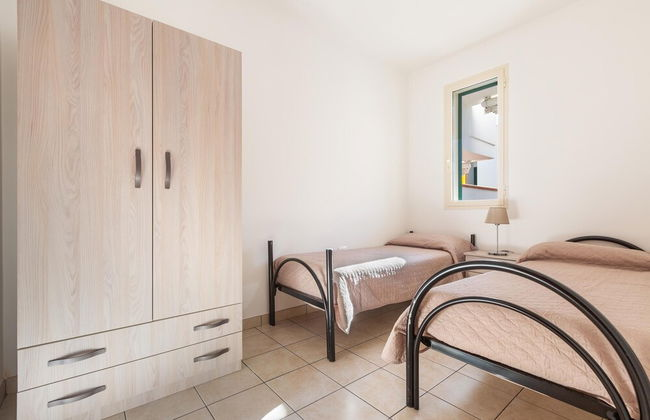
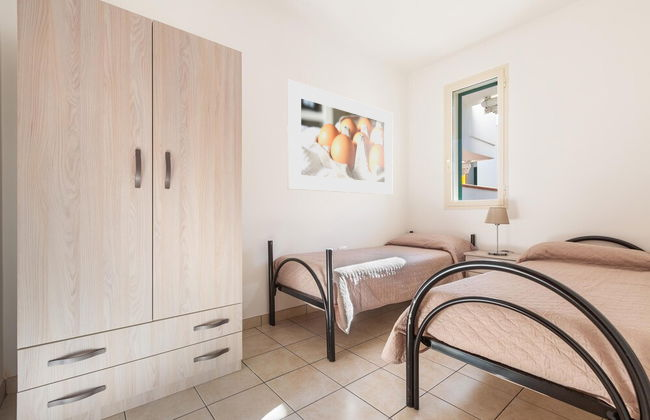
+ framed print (347, 145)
